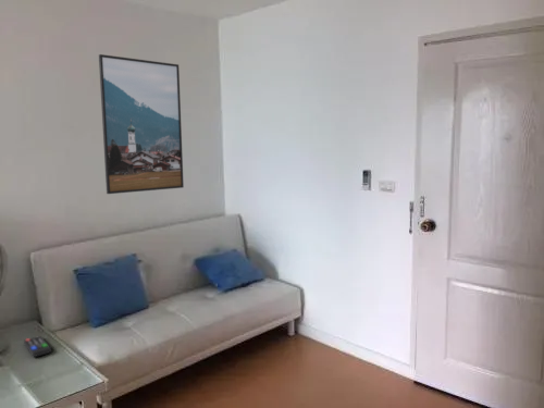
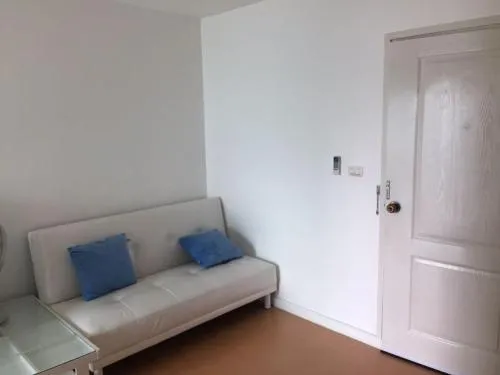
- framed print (144, 126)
- remote control (37, 345)
